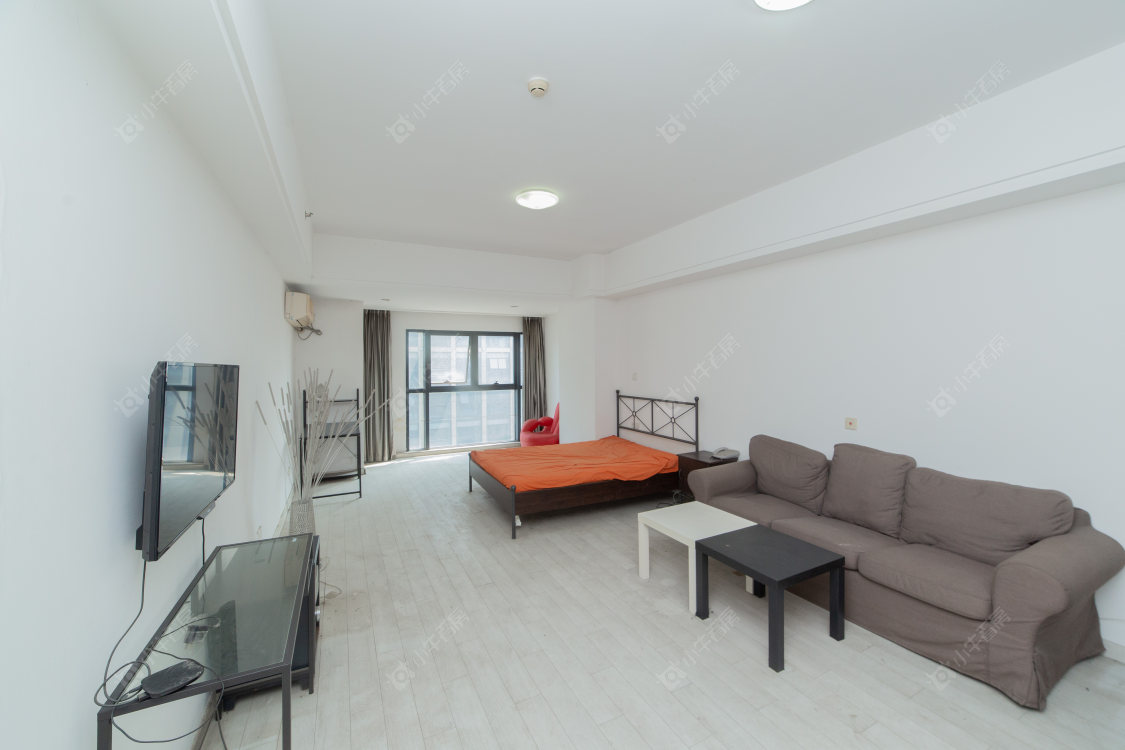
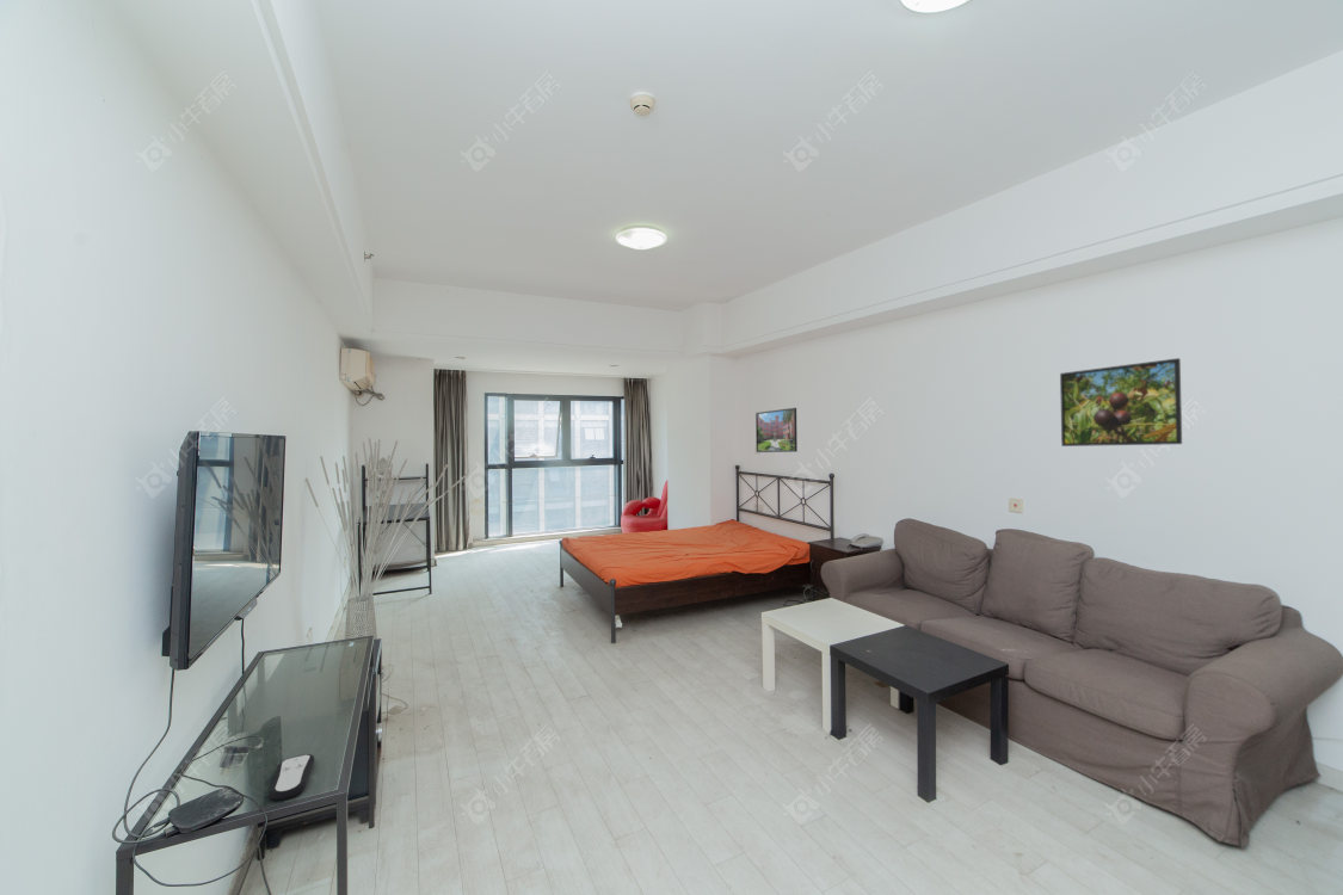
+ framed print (1116, 406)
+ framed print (775, 431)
+ remote control (291, 776)
